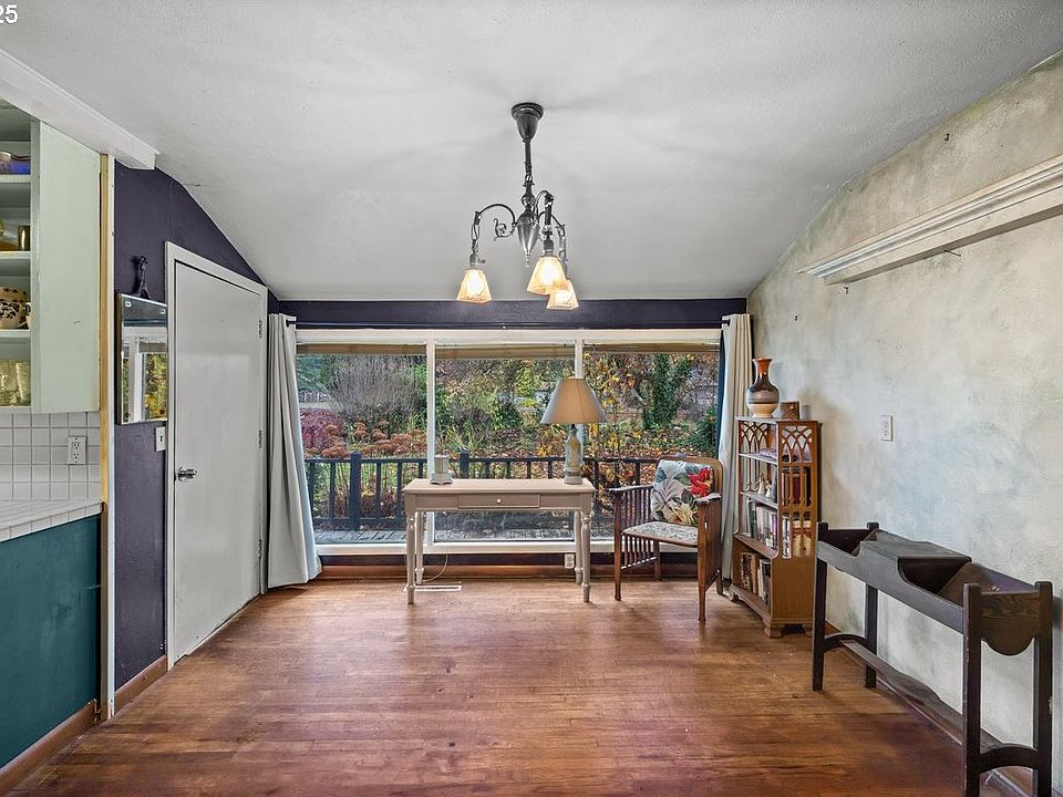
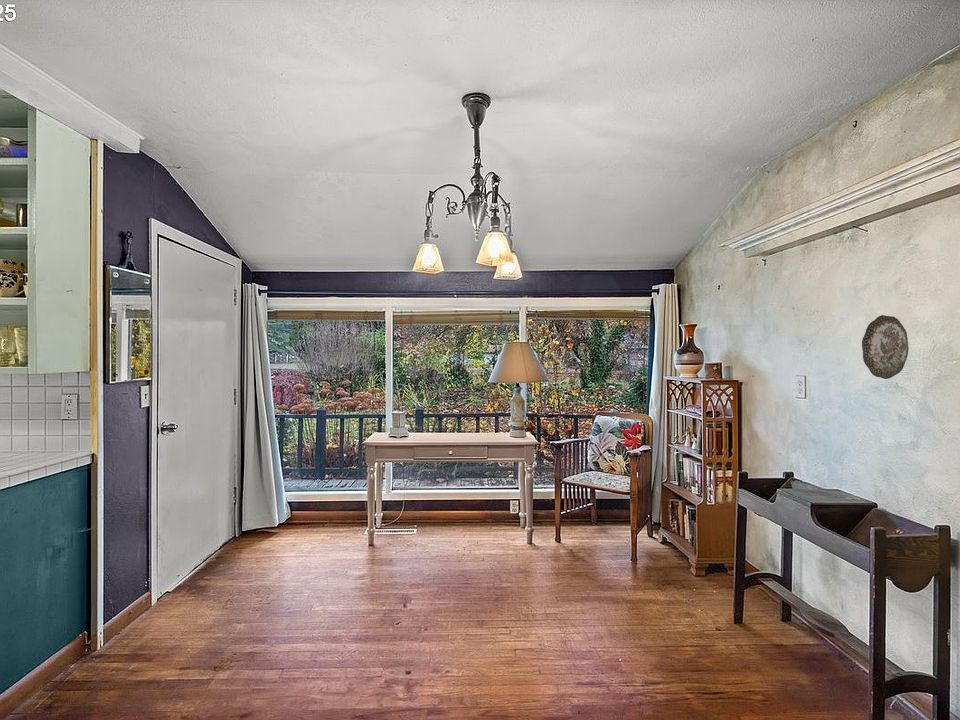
+ decorative plate (886, 347)
